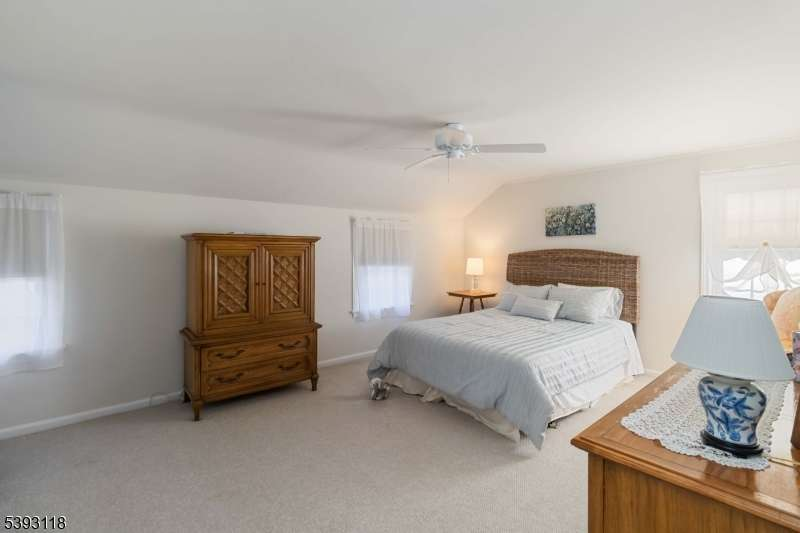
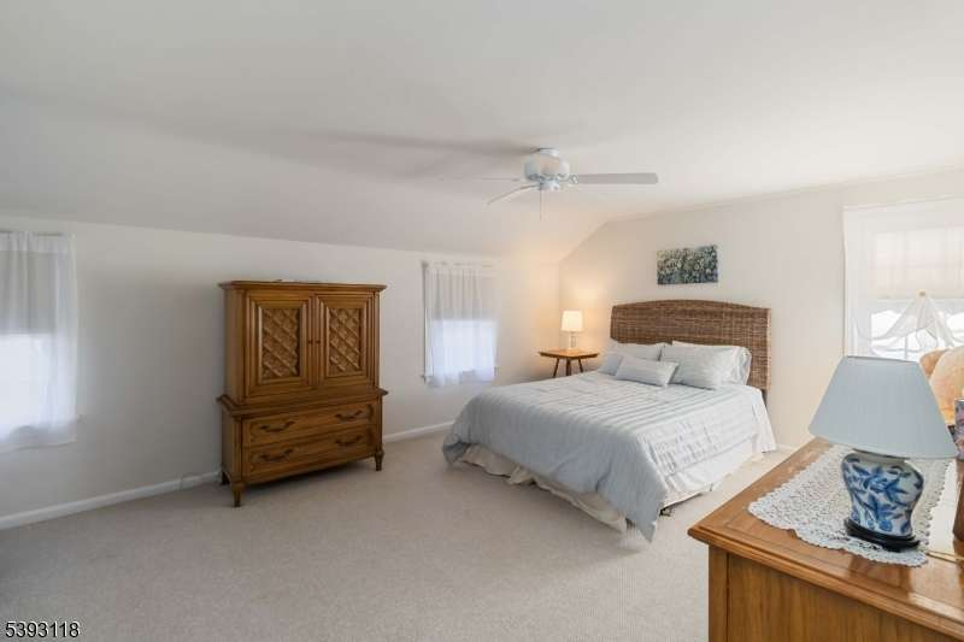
- plush toy (382, 386)
